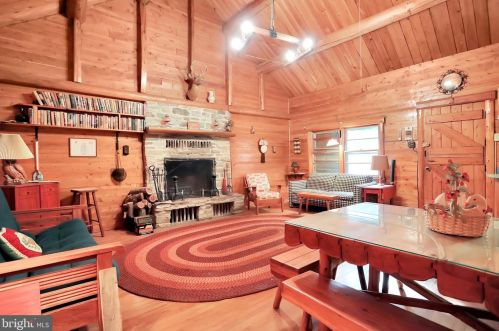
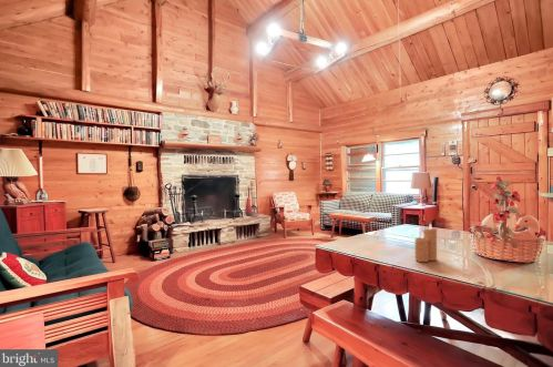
+ candle (426, 242)
